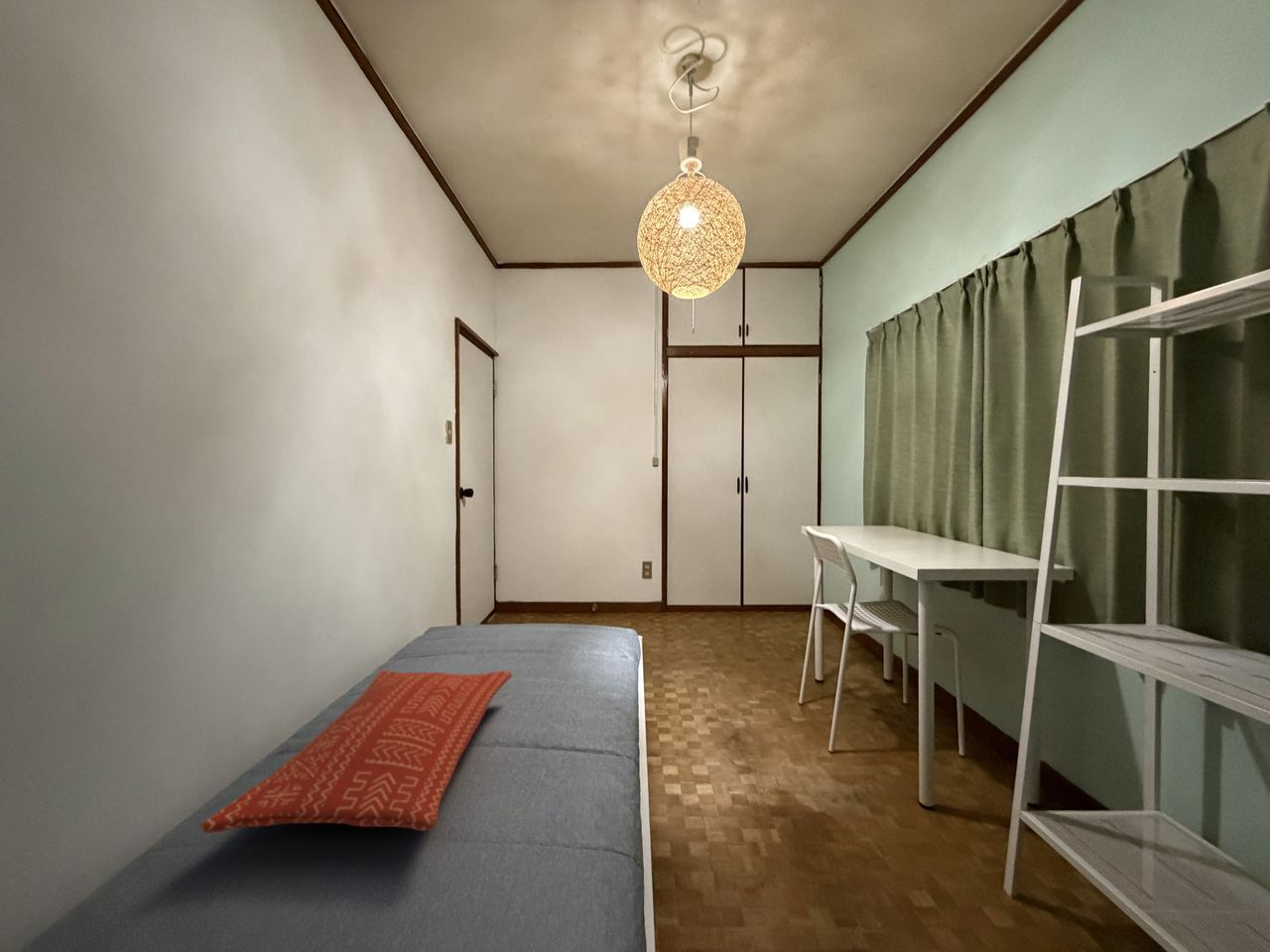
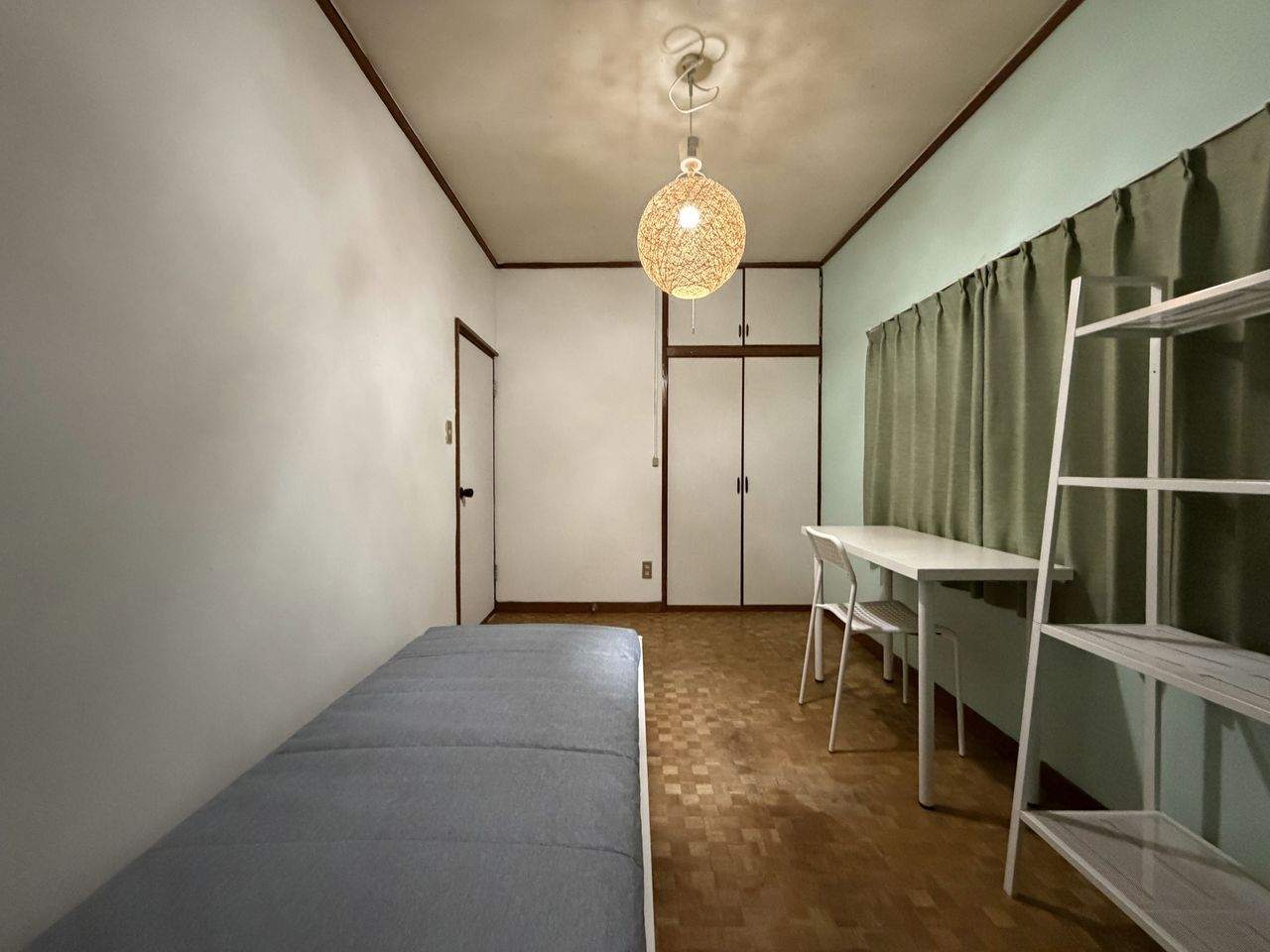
- pillow (399, 733)
